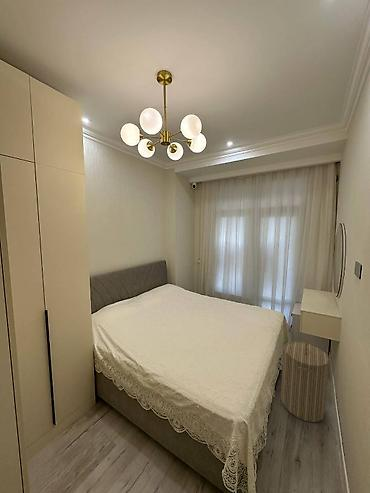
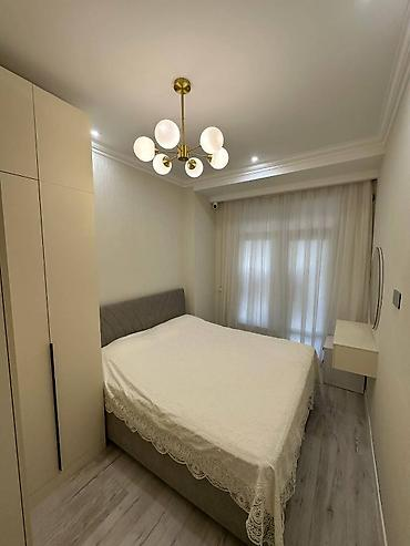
- laundry hamper (303, 374)
